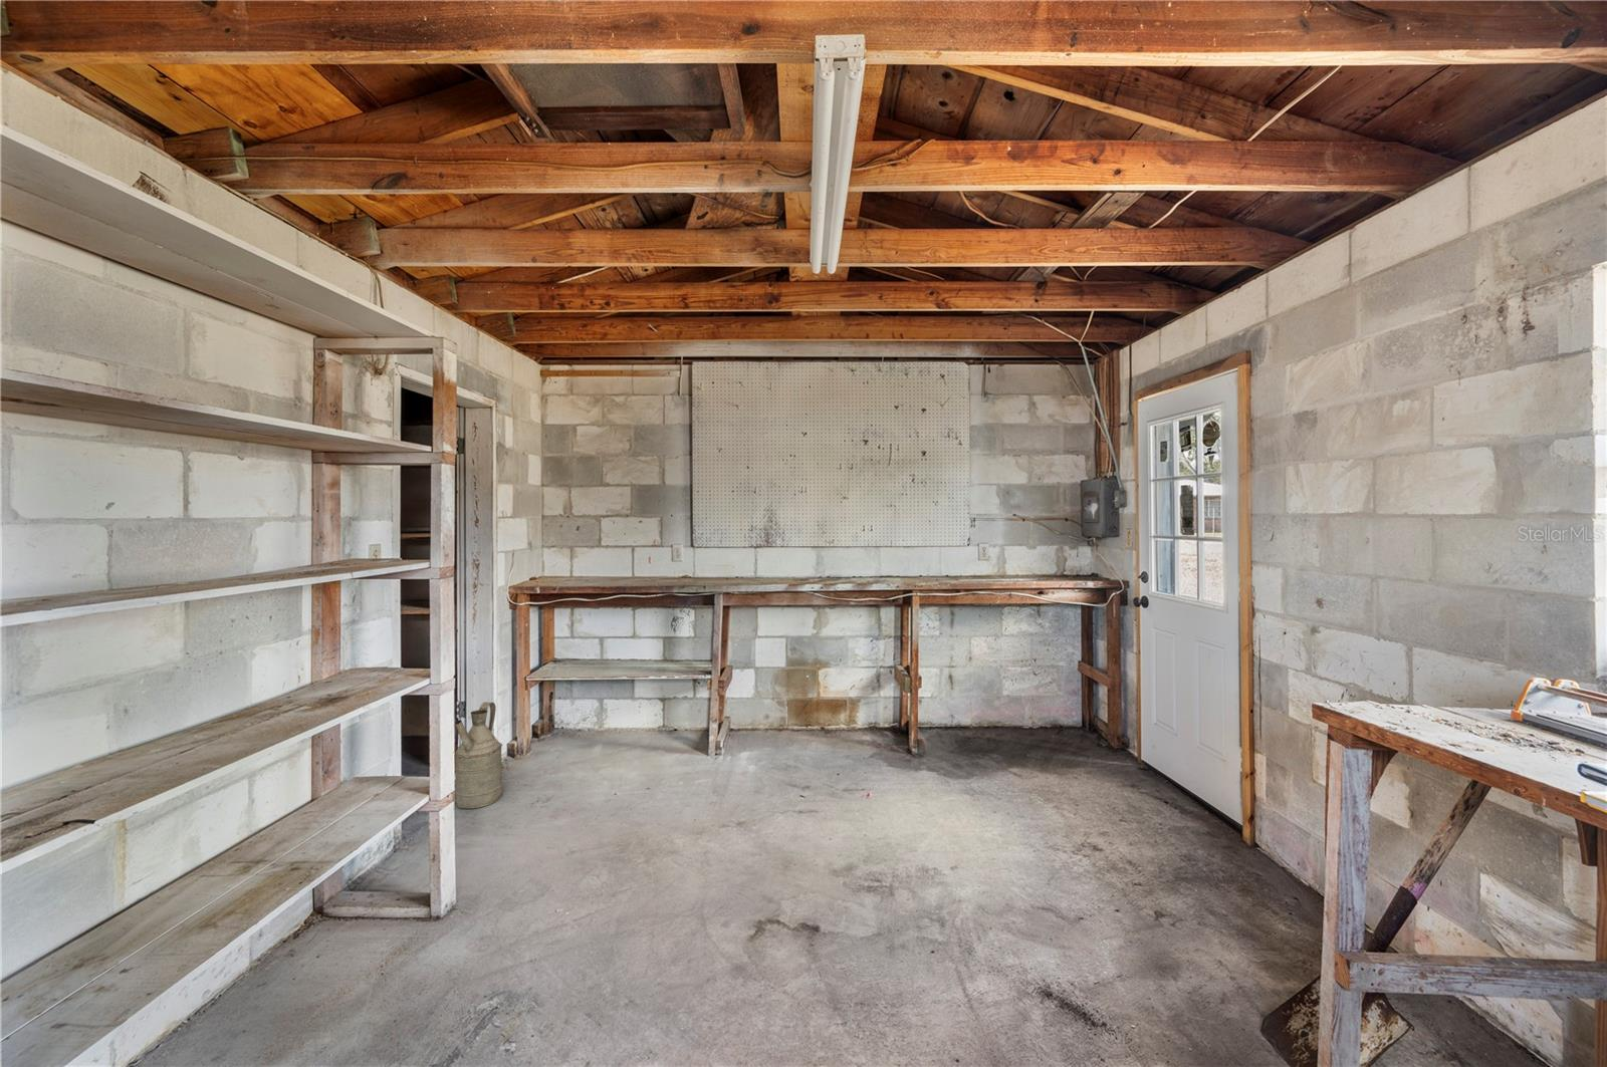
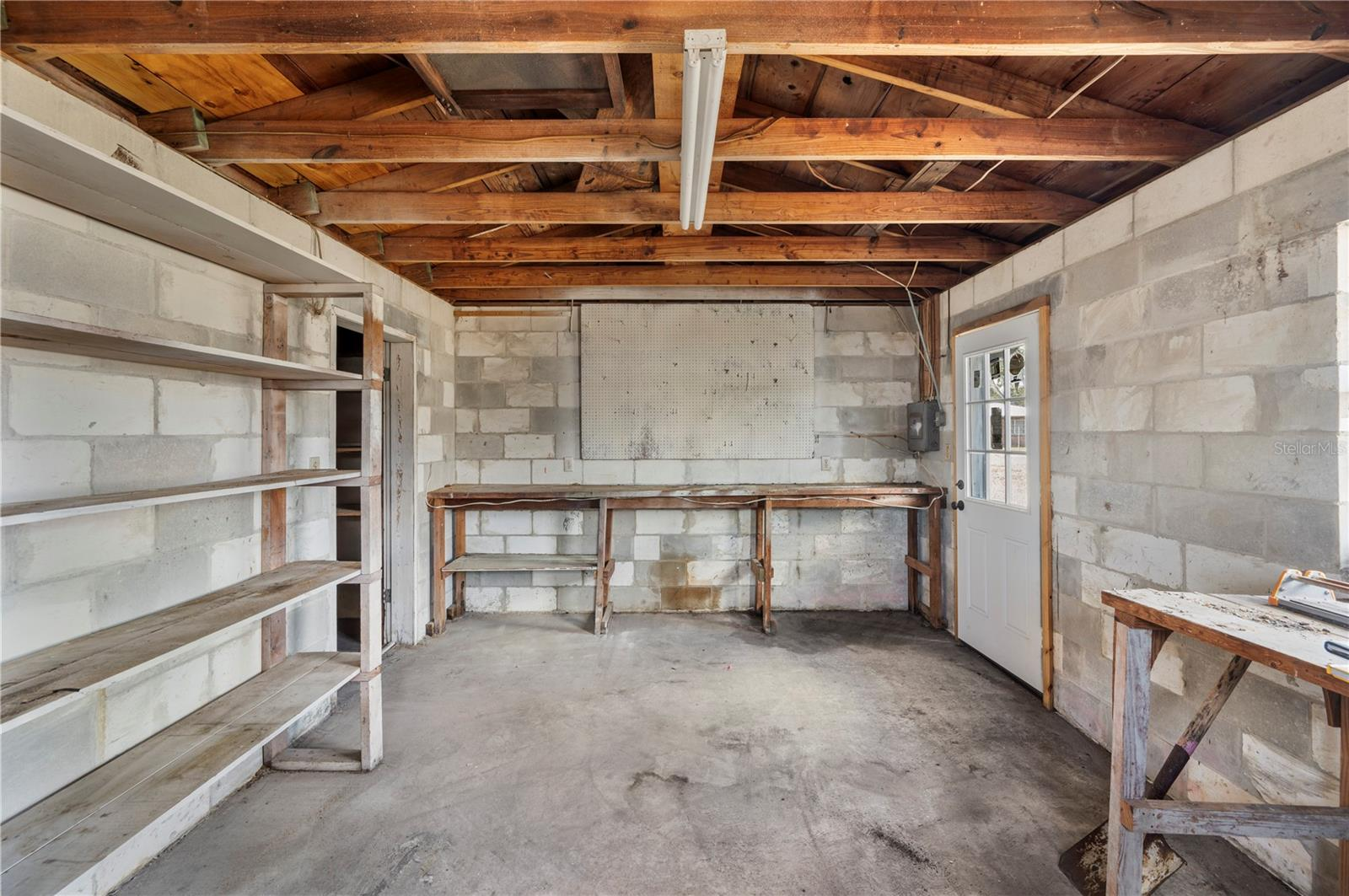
- watering can (477, 754)
